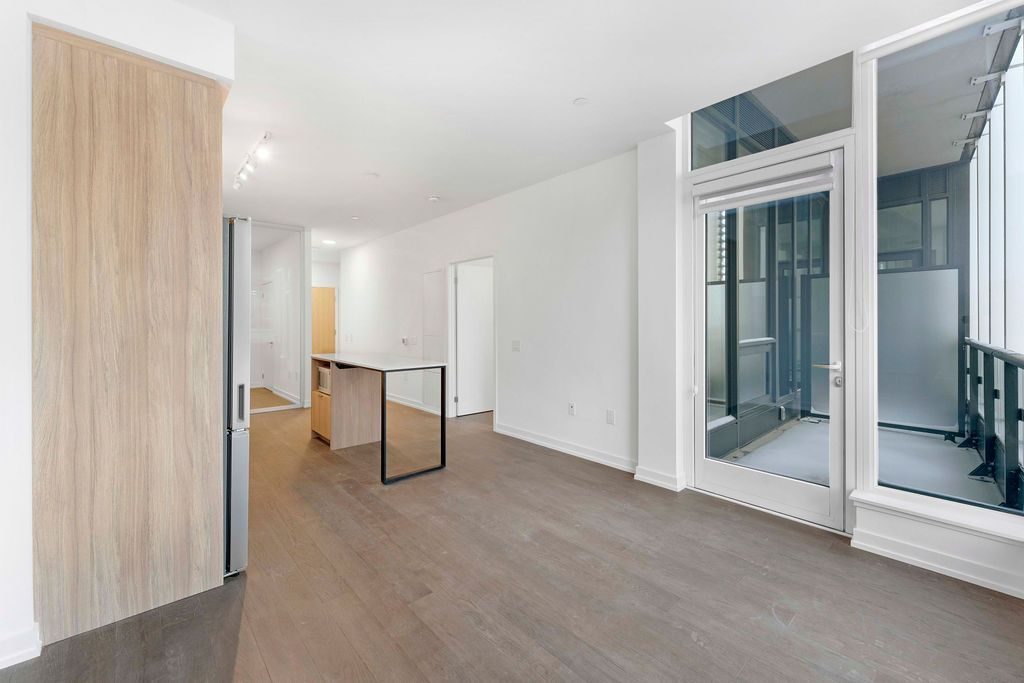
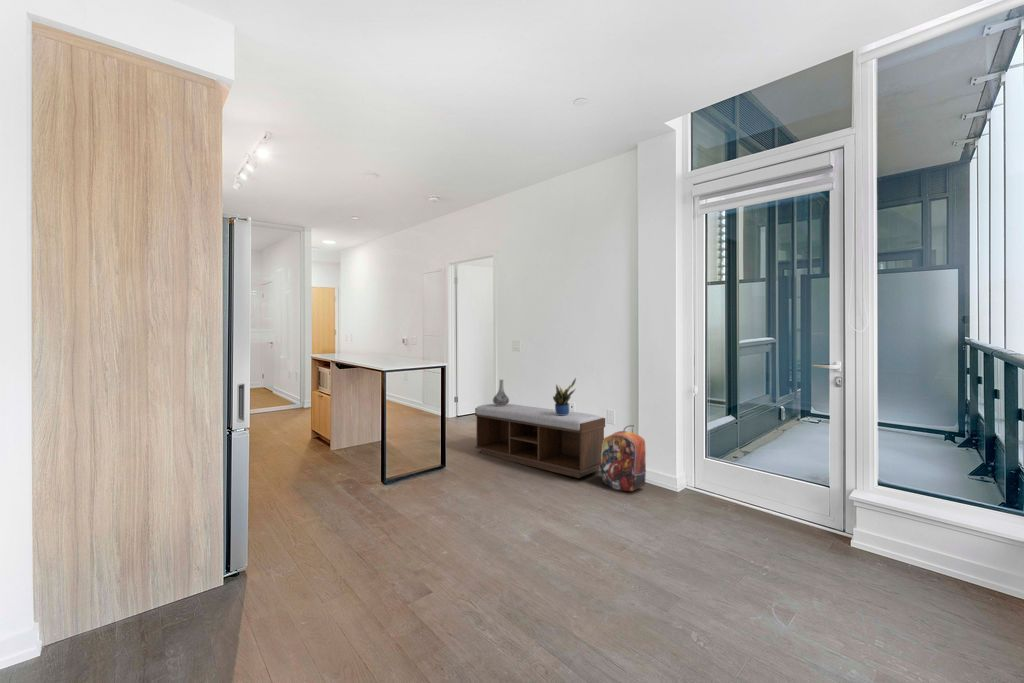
+ bench (535, 435)
+ potted plant (566, 395)
+ backpack (623, 457)
+ decorative vase (500, 392)
